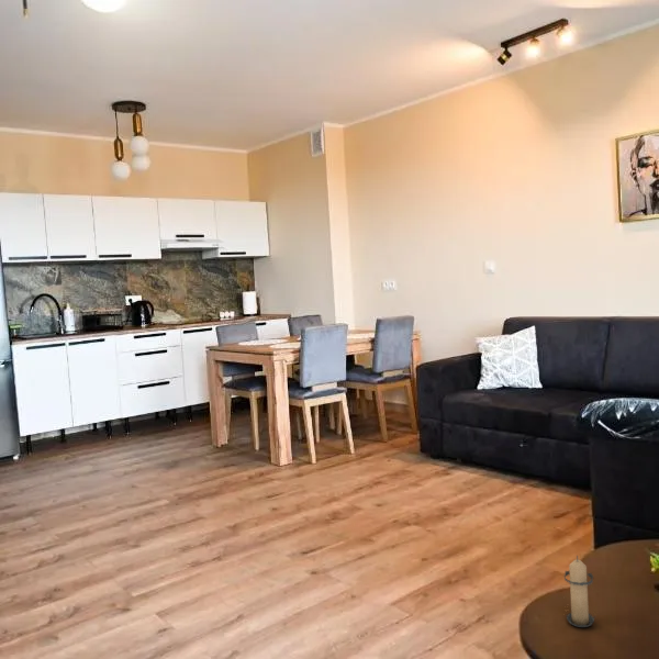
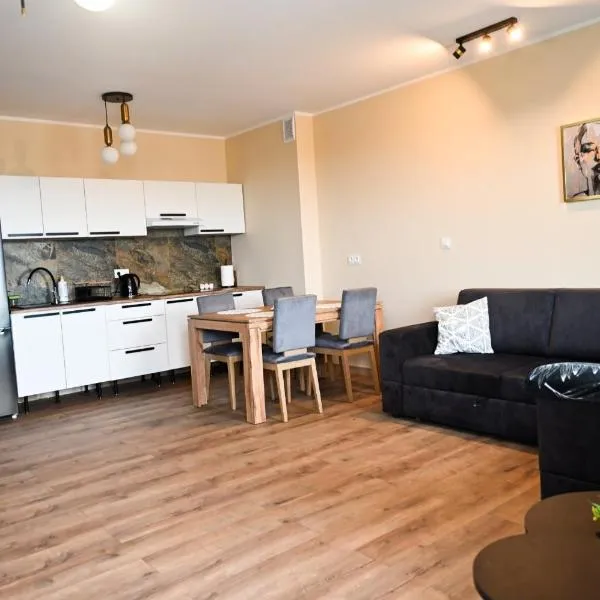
- candle (579, 589)
